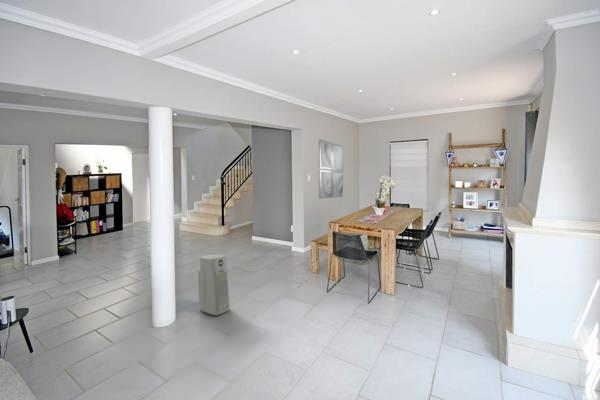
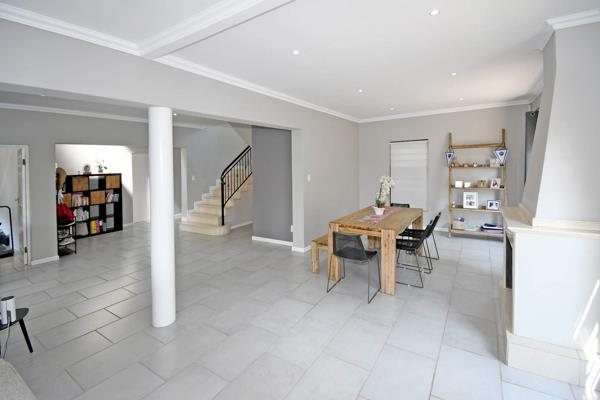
- wall art (331, 169)
- air purifier (213, 282)
